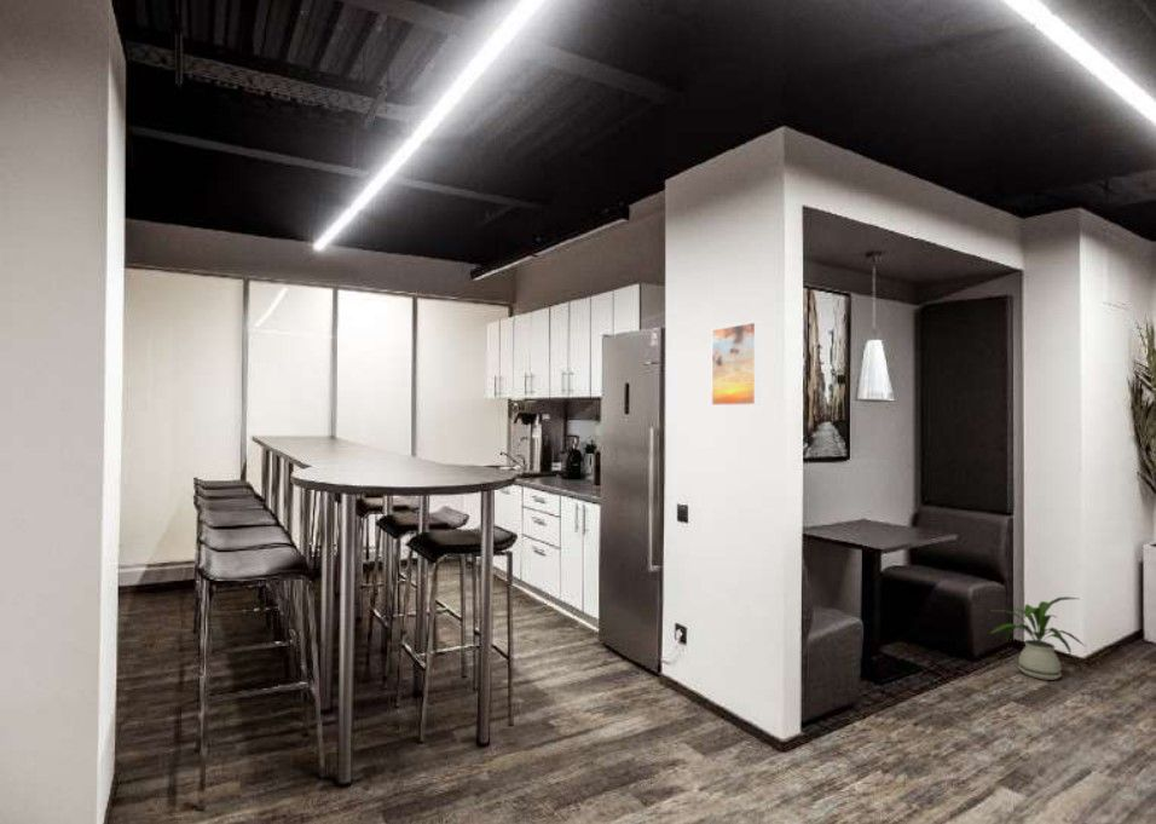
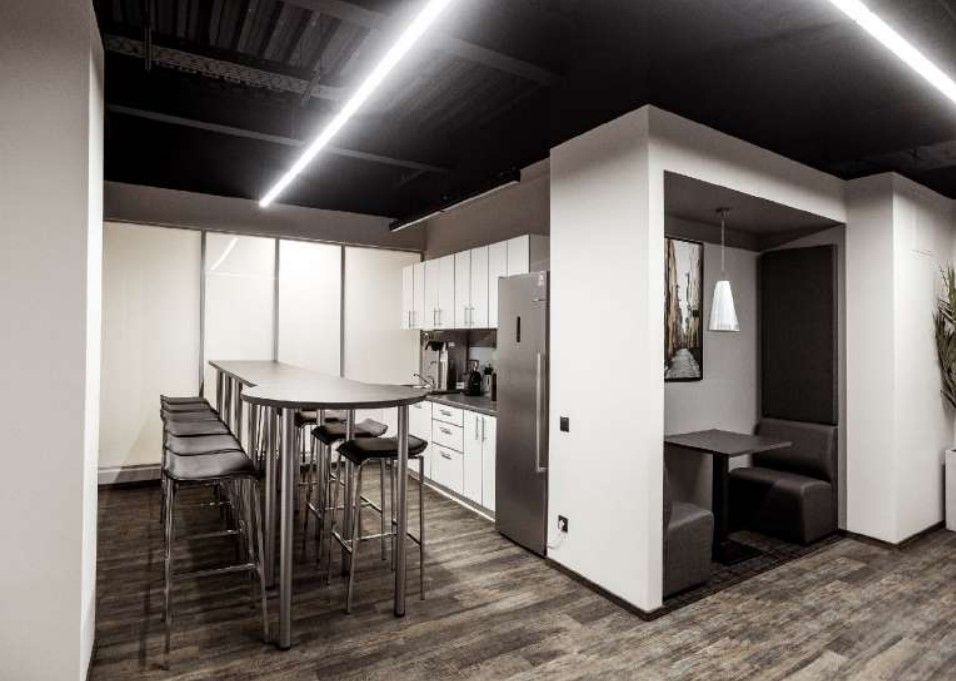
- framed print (734, 365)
- house plant (1031, 632)
